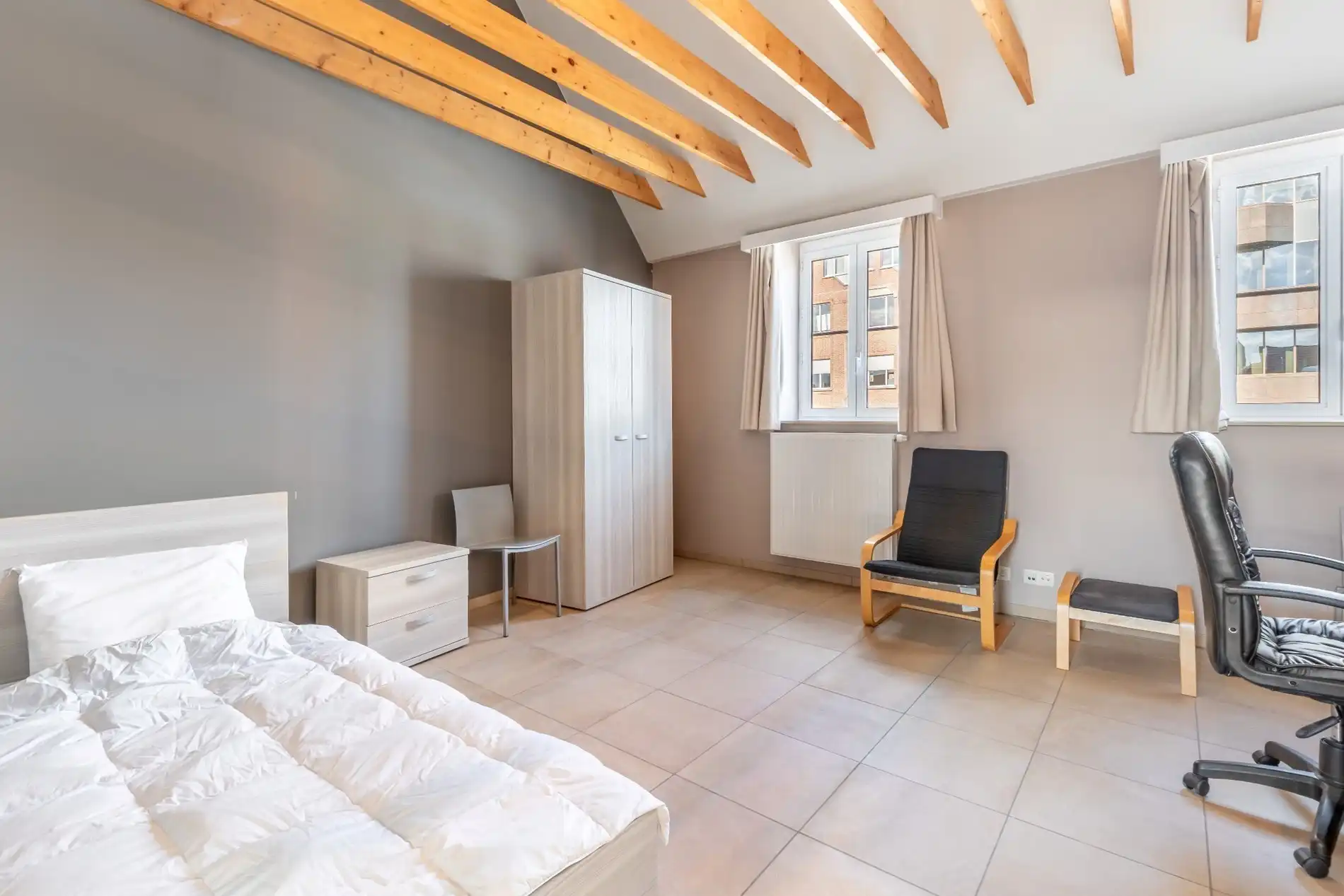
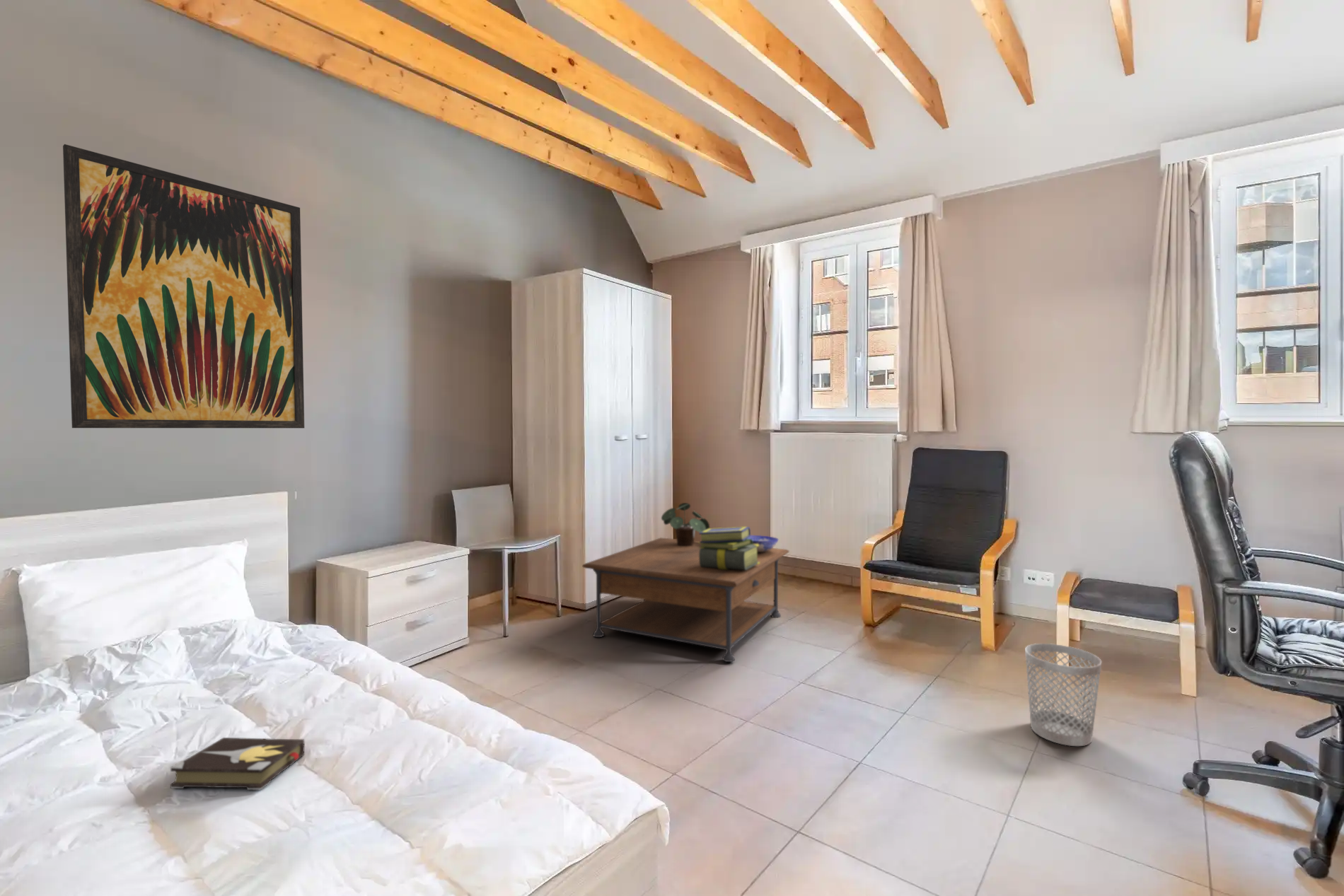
+ wall art (199, 305)
+ stack of books (726, 547)
+ potted plant (687, 523)
+ coffee table (691, 590)
+ ceramic bowl (755, 543)
+ hardback book (241, 760)
+ wastebasket (1061, 694)
